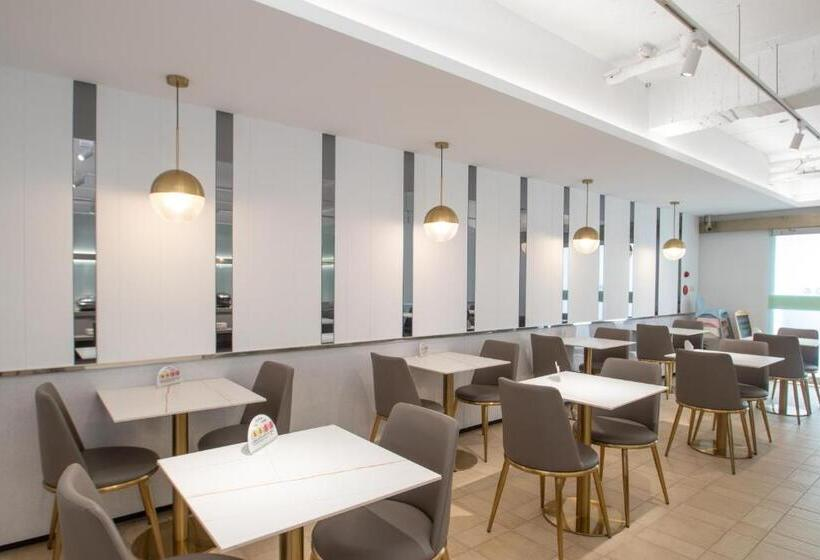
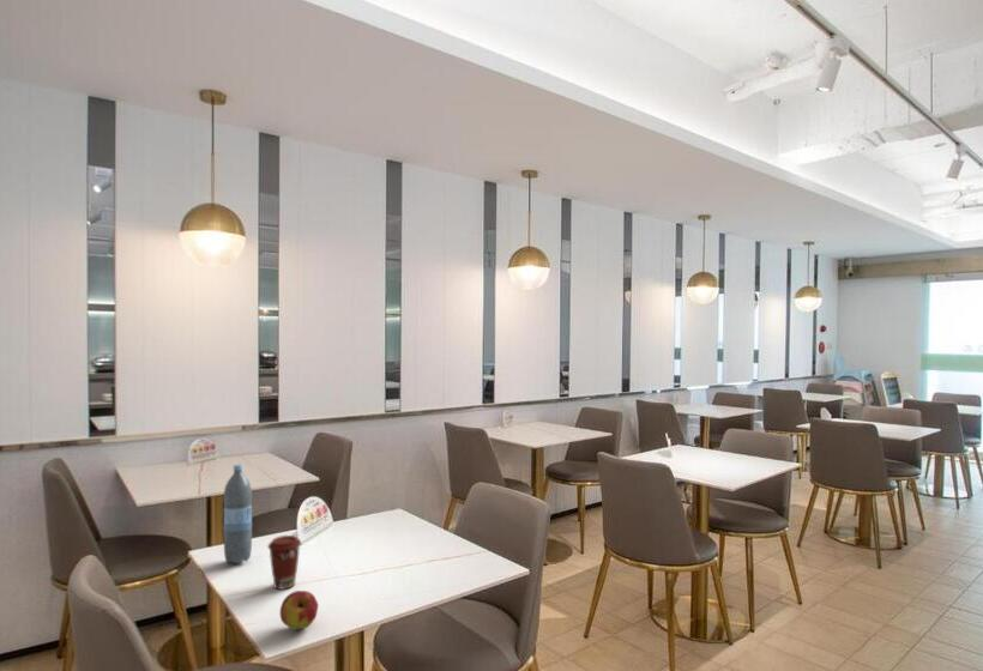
+ coffee cup (284, 562)
+ apple (298, 610)
+ water bottle (237, 513)
